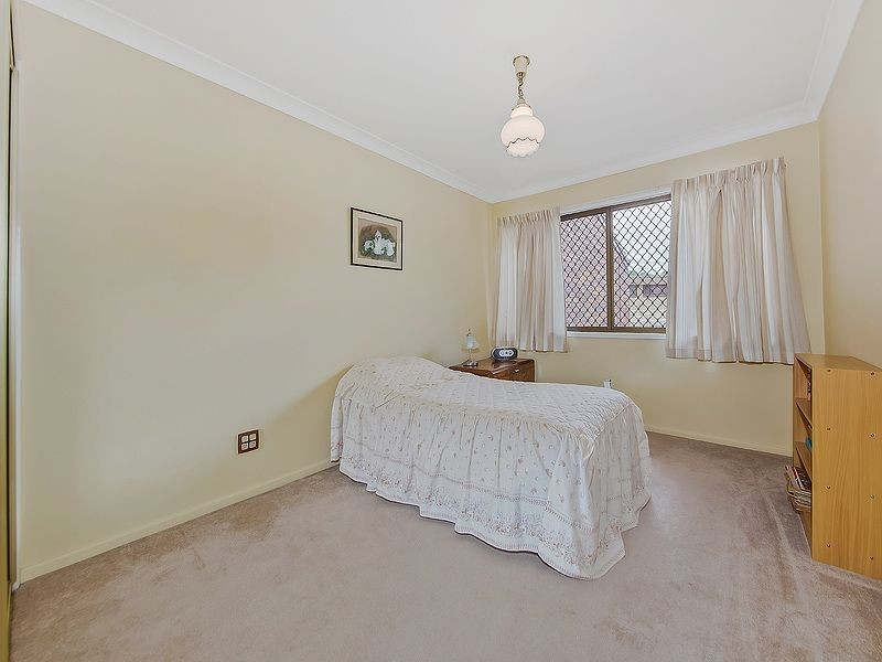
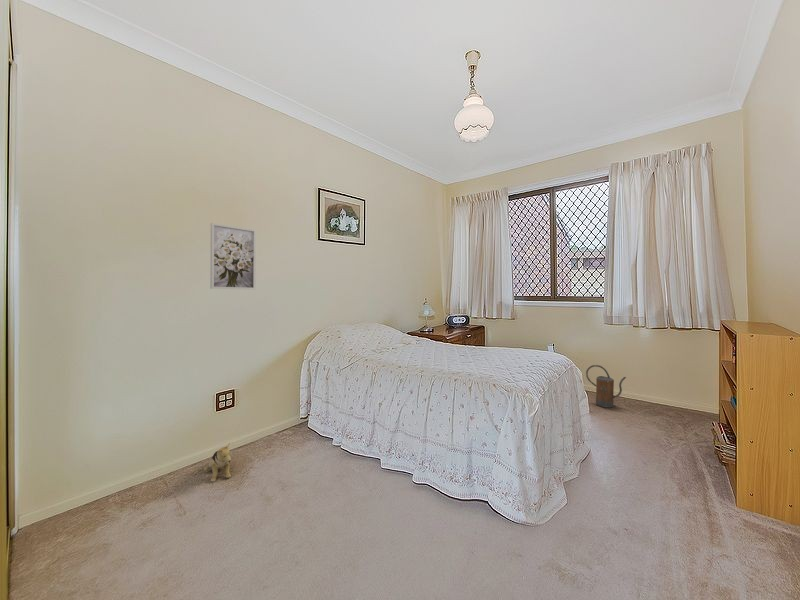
+ plush toy (218, 454)
+ watering can (605, 385)
+ wall art (233, 258)
